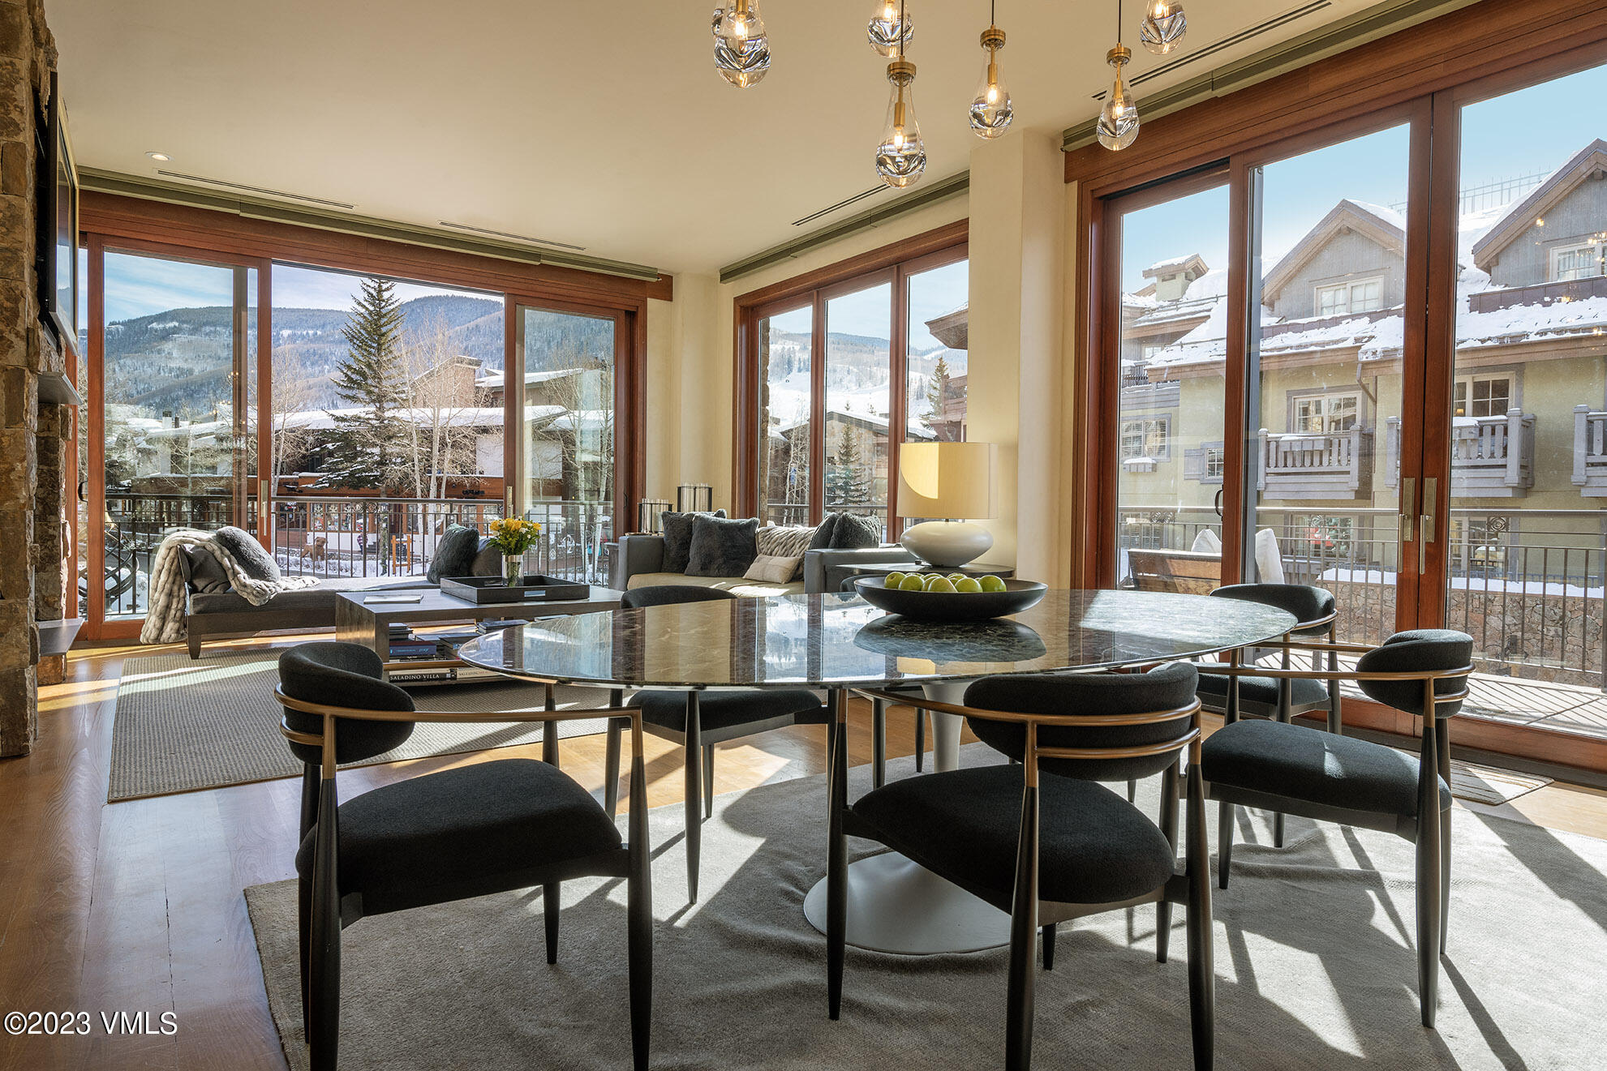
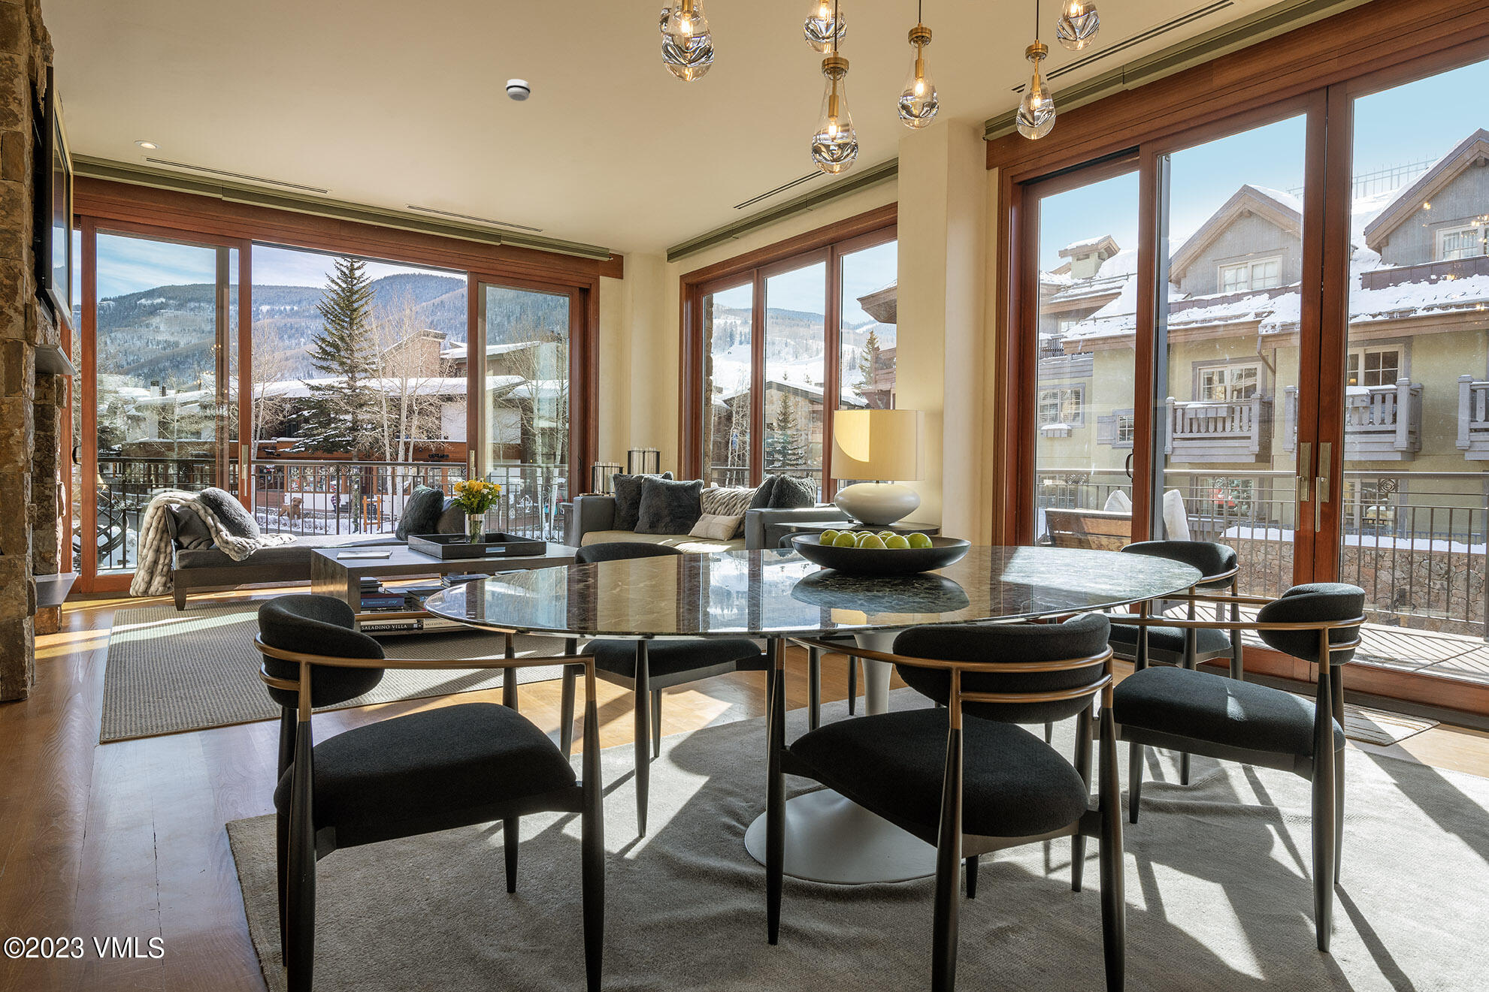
+ smoke detector (517, 90)
